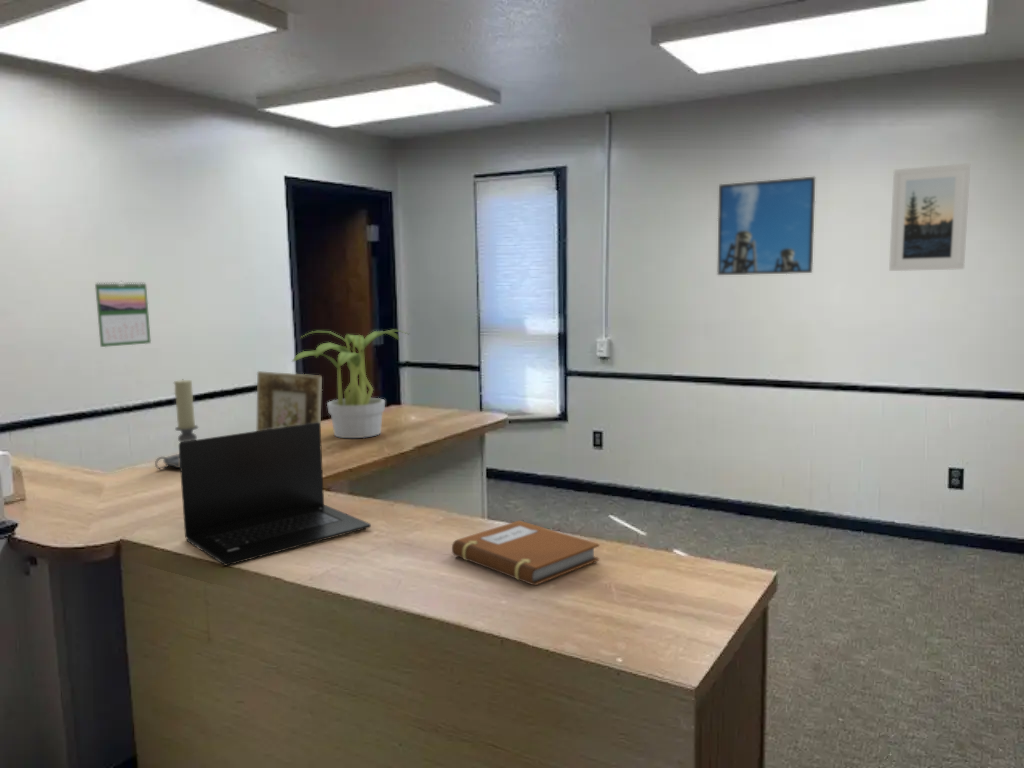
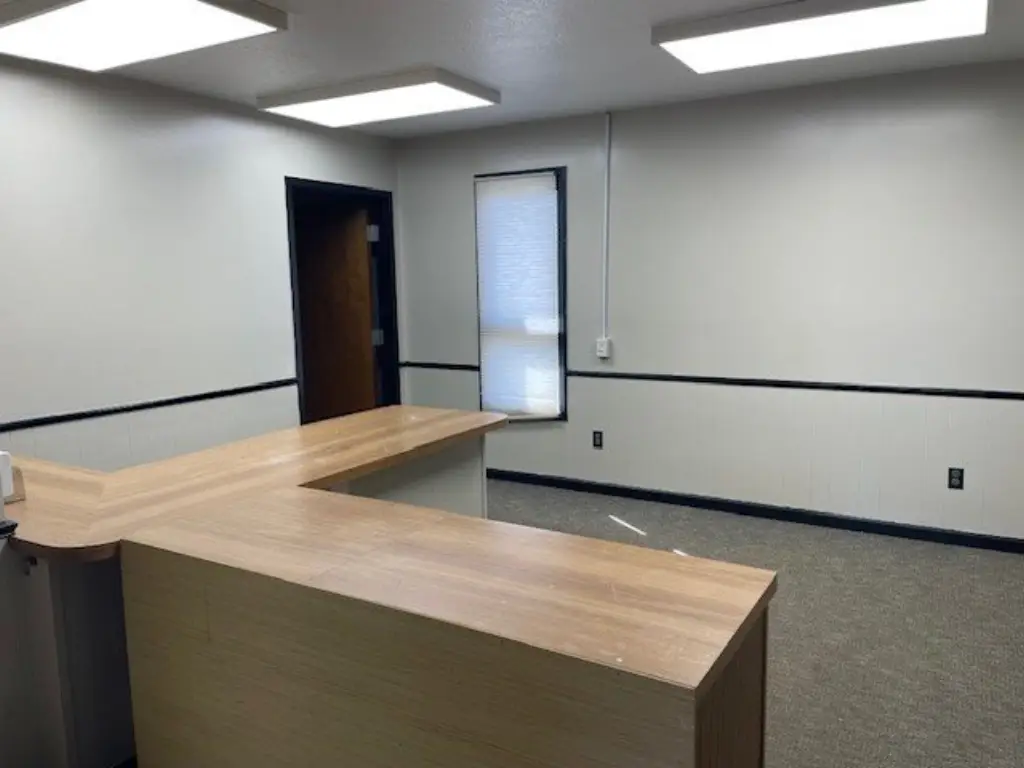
- candle holder (181, 422)
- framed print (928, 218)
- calendar (123, 313)
- potted plant (354, 382)
- laptop (277, 486)
- picture frame (287, 419)
- notebook (522, 549)
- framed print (764, 227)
